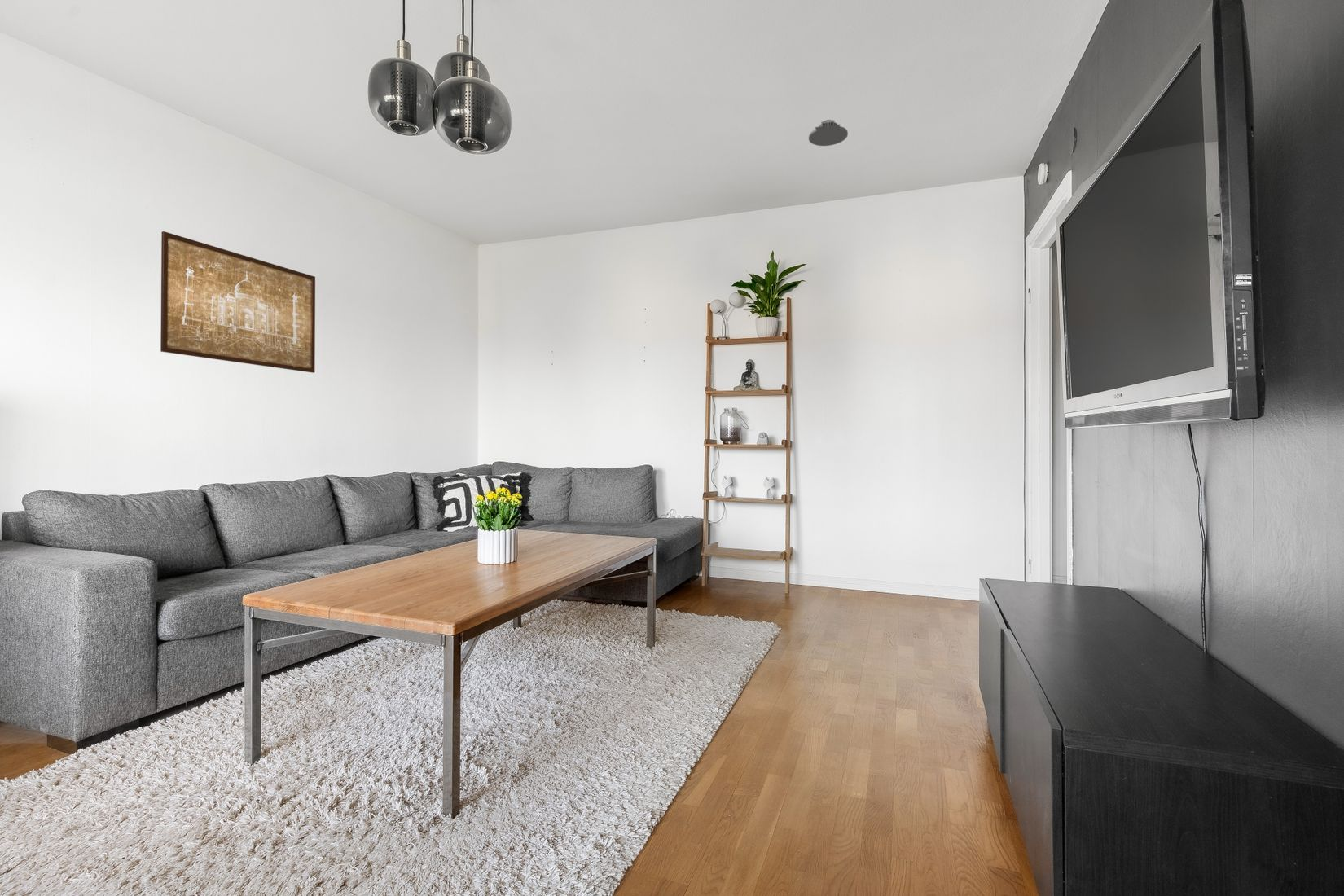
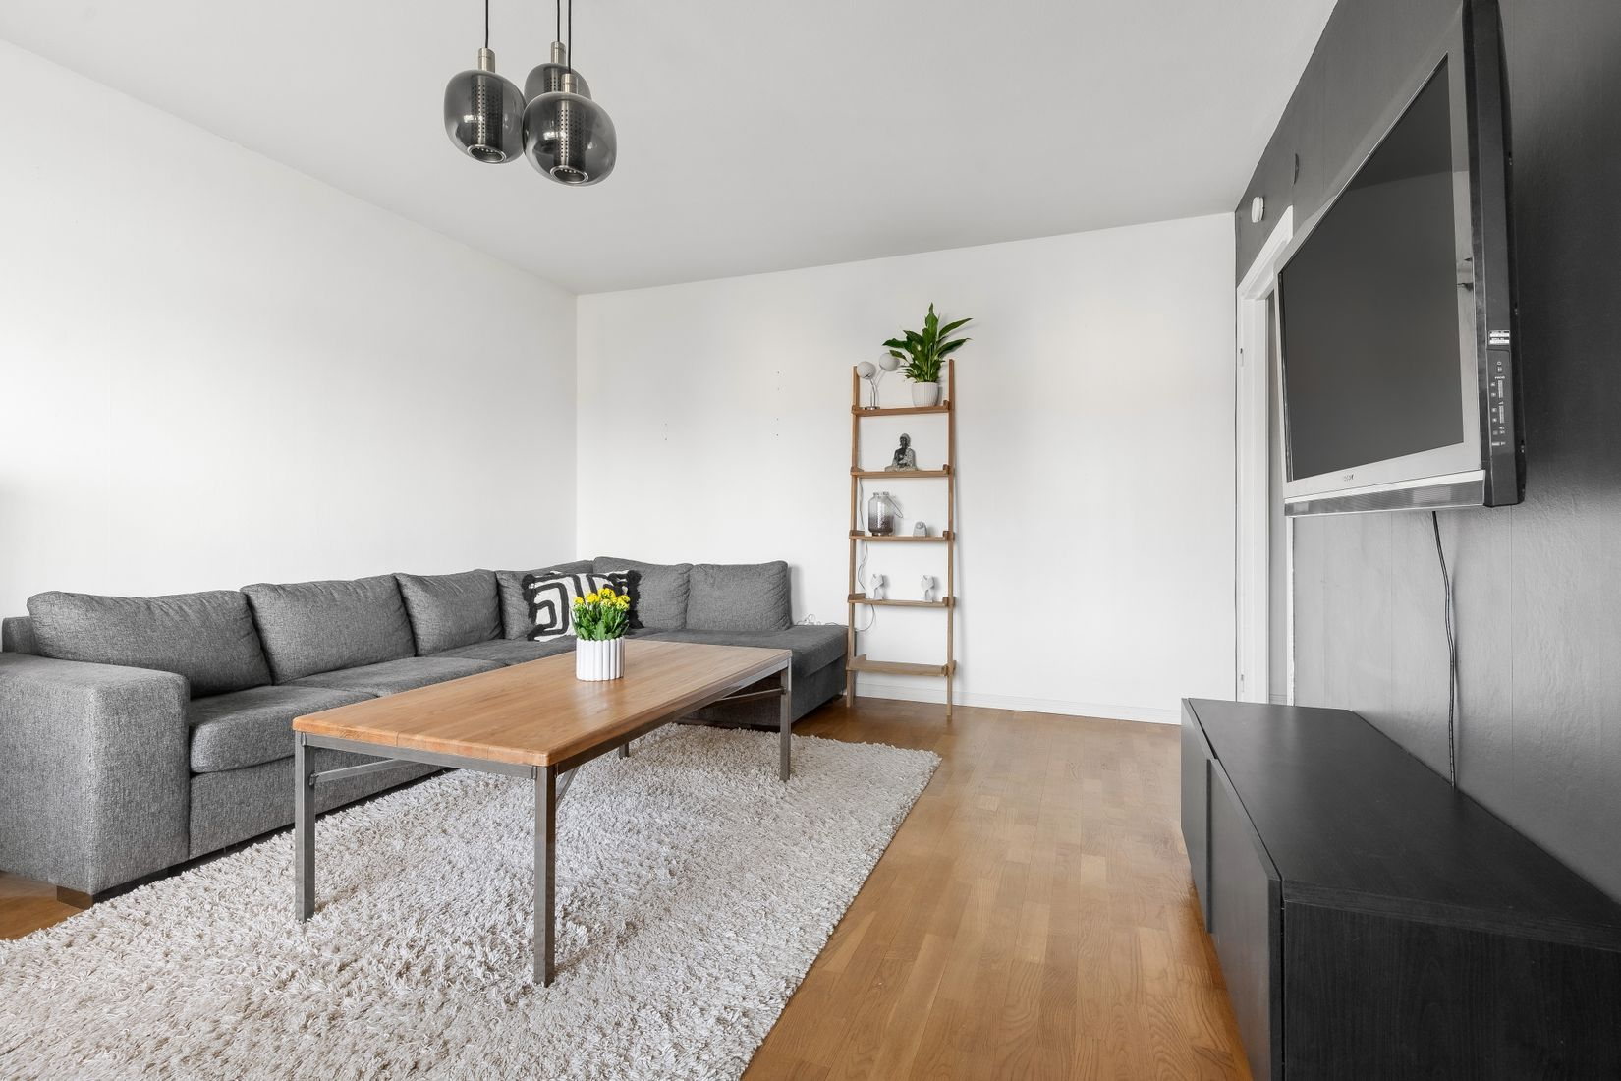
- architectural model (828, 128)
- wall art (246, 310)
